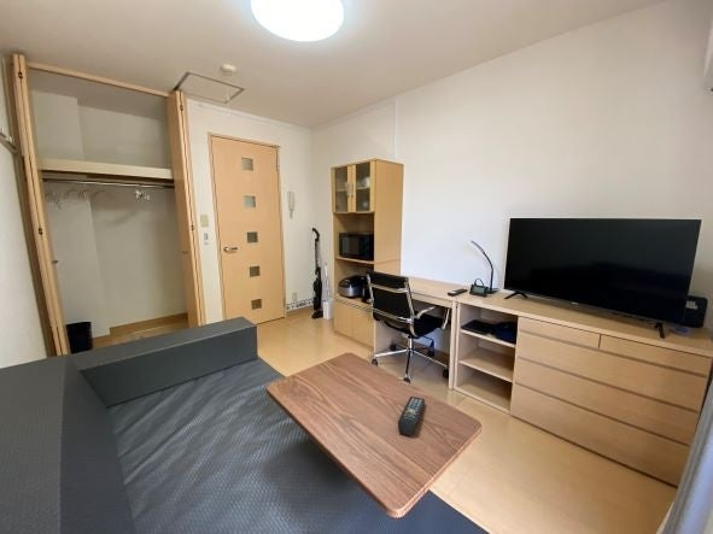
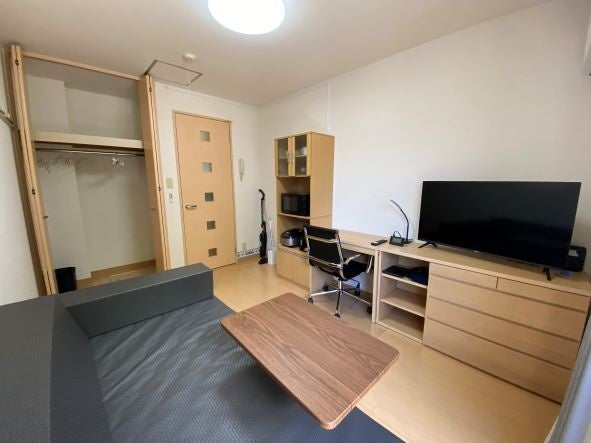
- remote control (411, 412)
